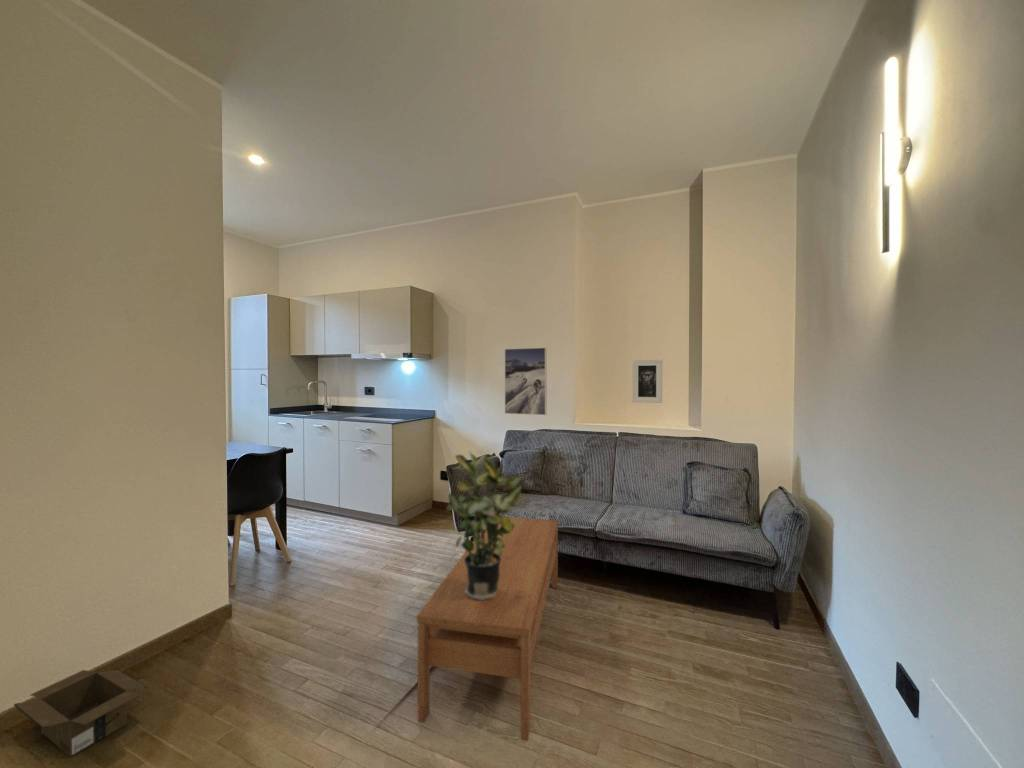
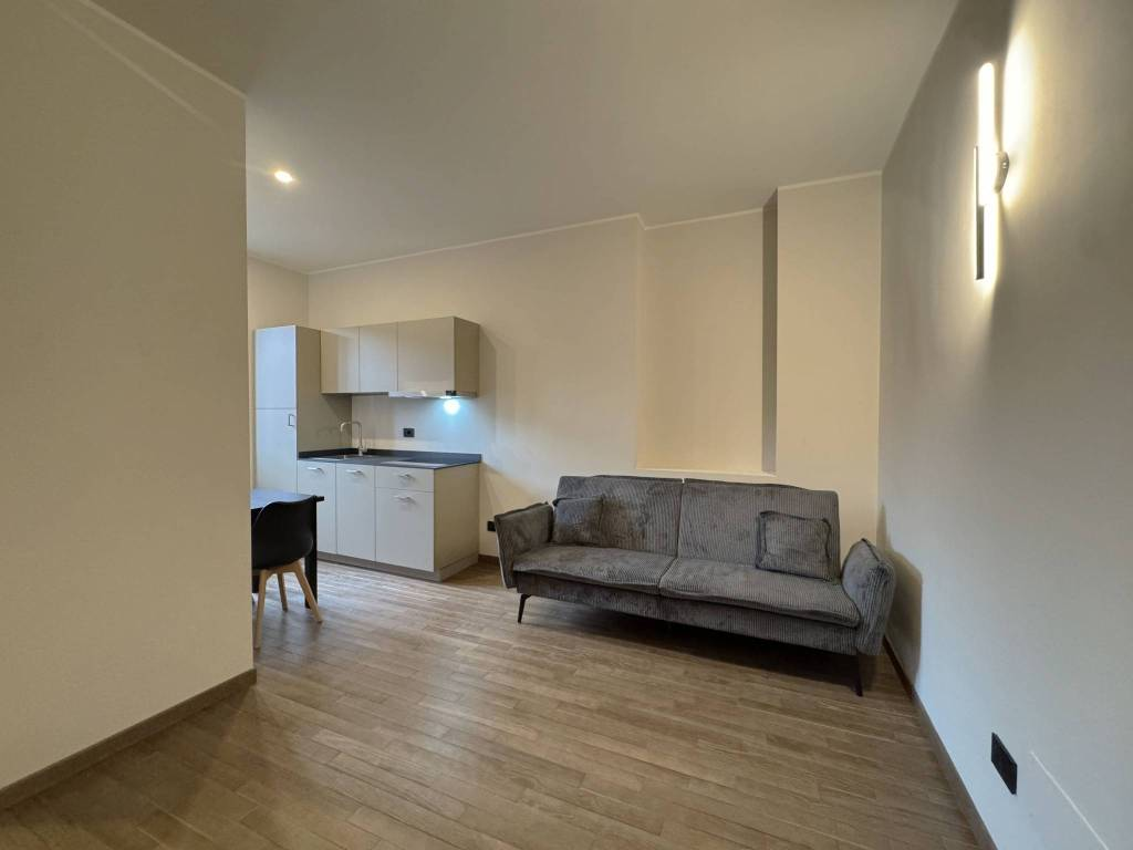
- coffee table (505, 595)
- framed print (647, 381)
- cardboard box (84, 708)
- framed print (525, 381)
- potted plant (487, 523)
